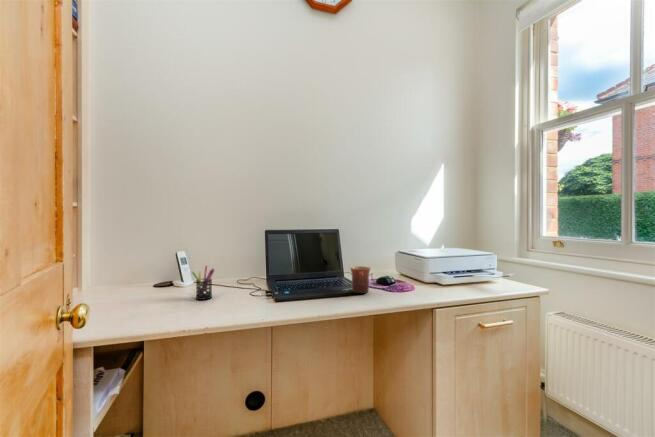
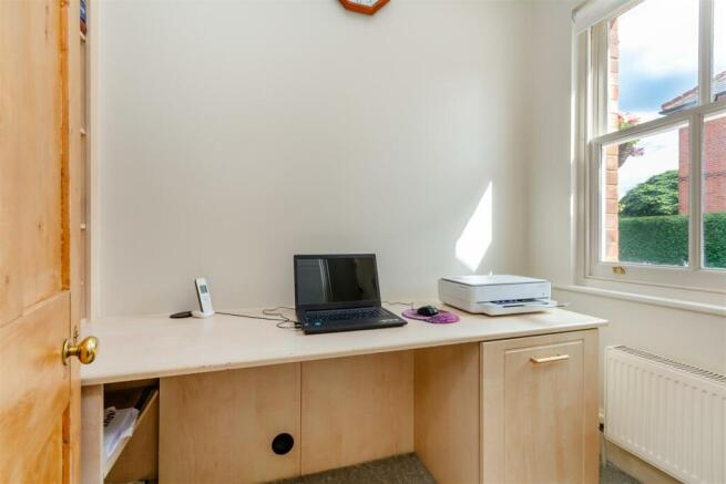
- mug (360, 280)
- pen holder (202, 282)
